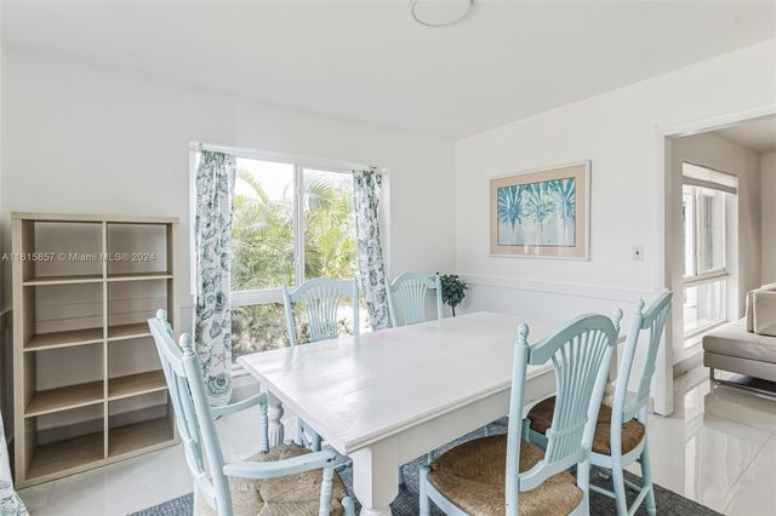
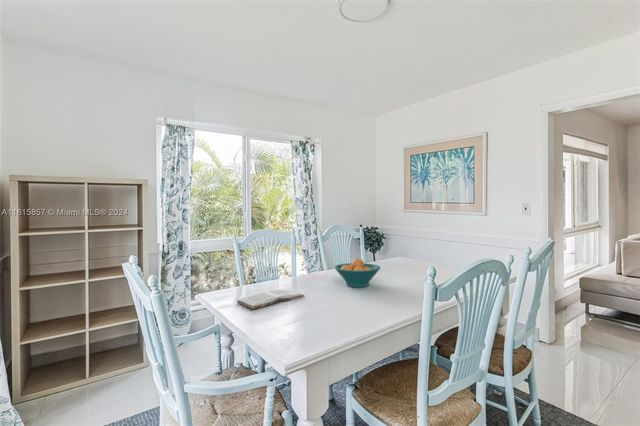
+ book (271, 296)
+ fruit bowl (357, 271)
